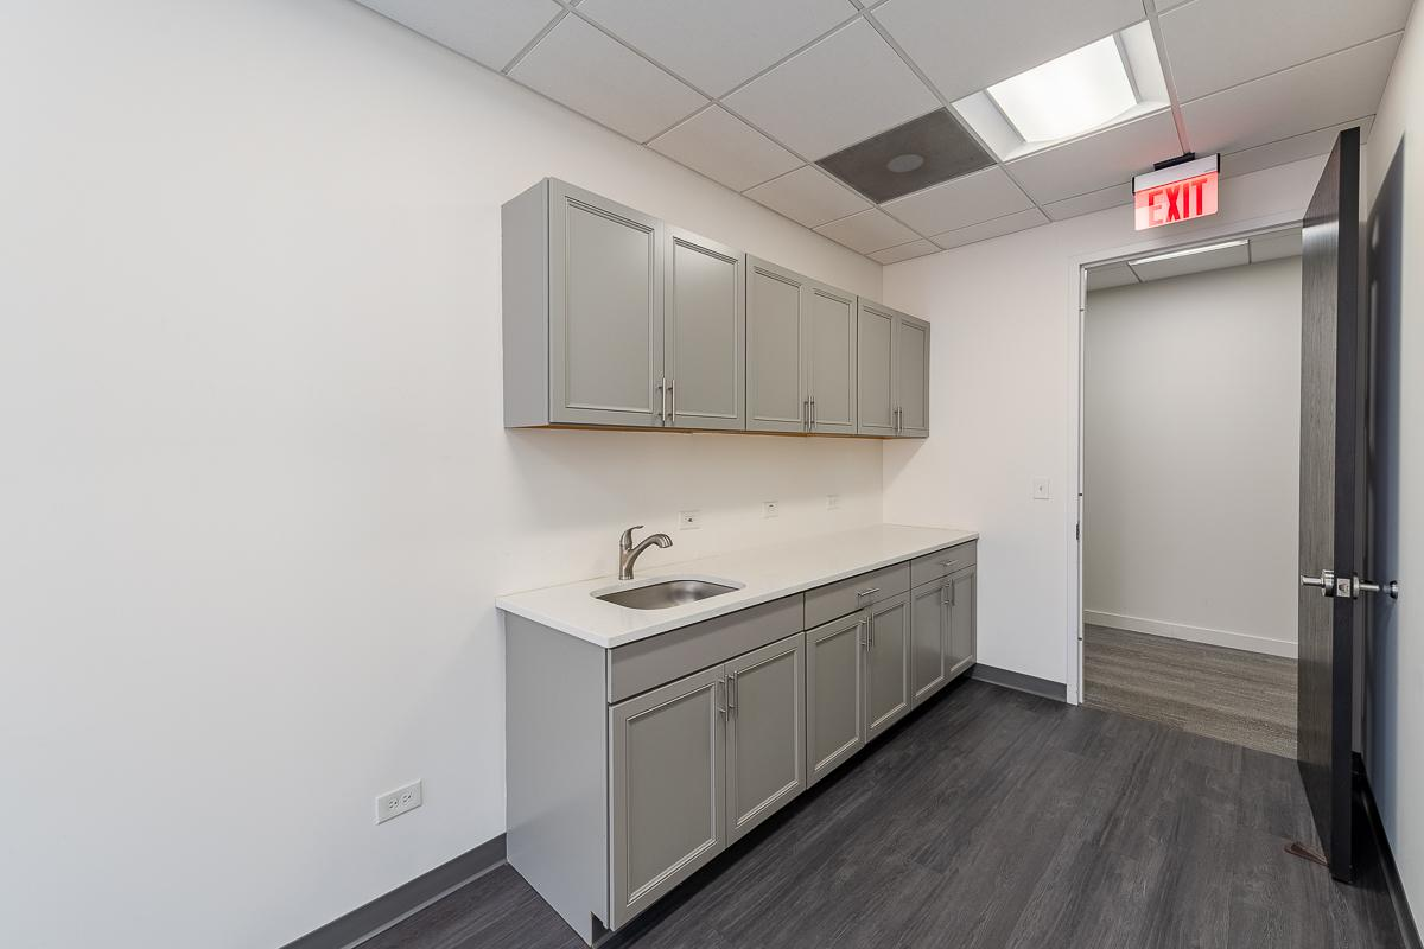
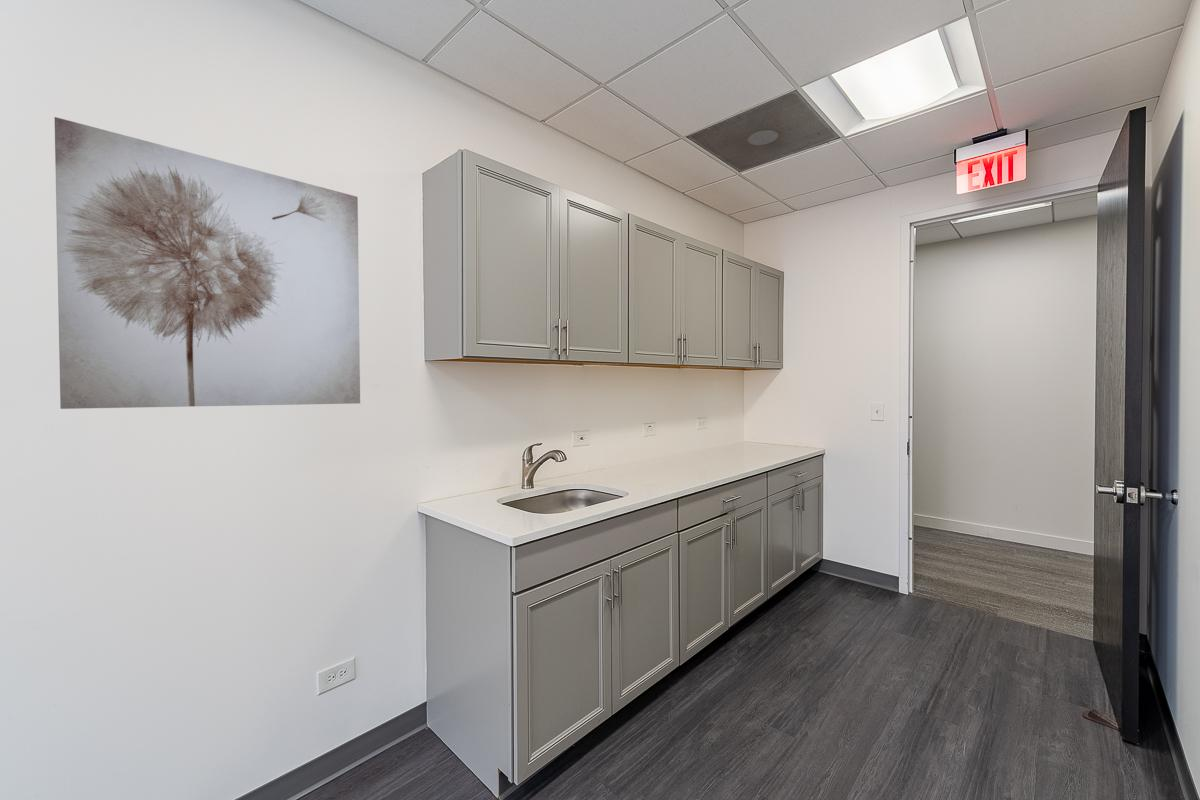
+ wall art (233, 285)
